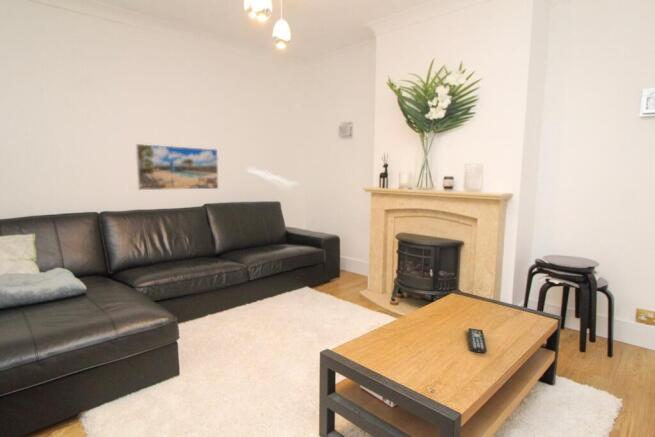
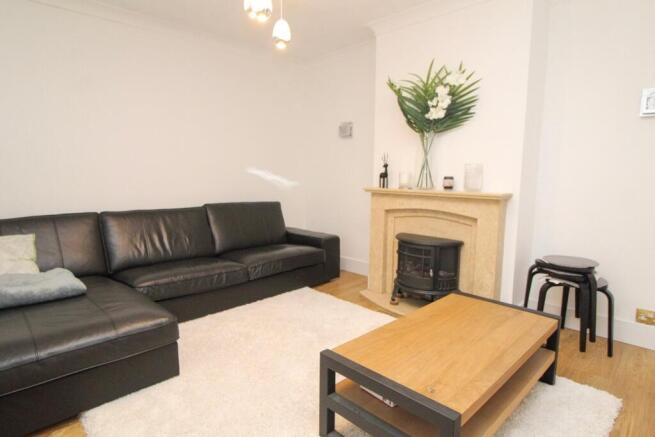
- remote control (476, 339)
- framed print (180, 168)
